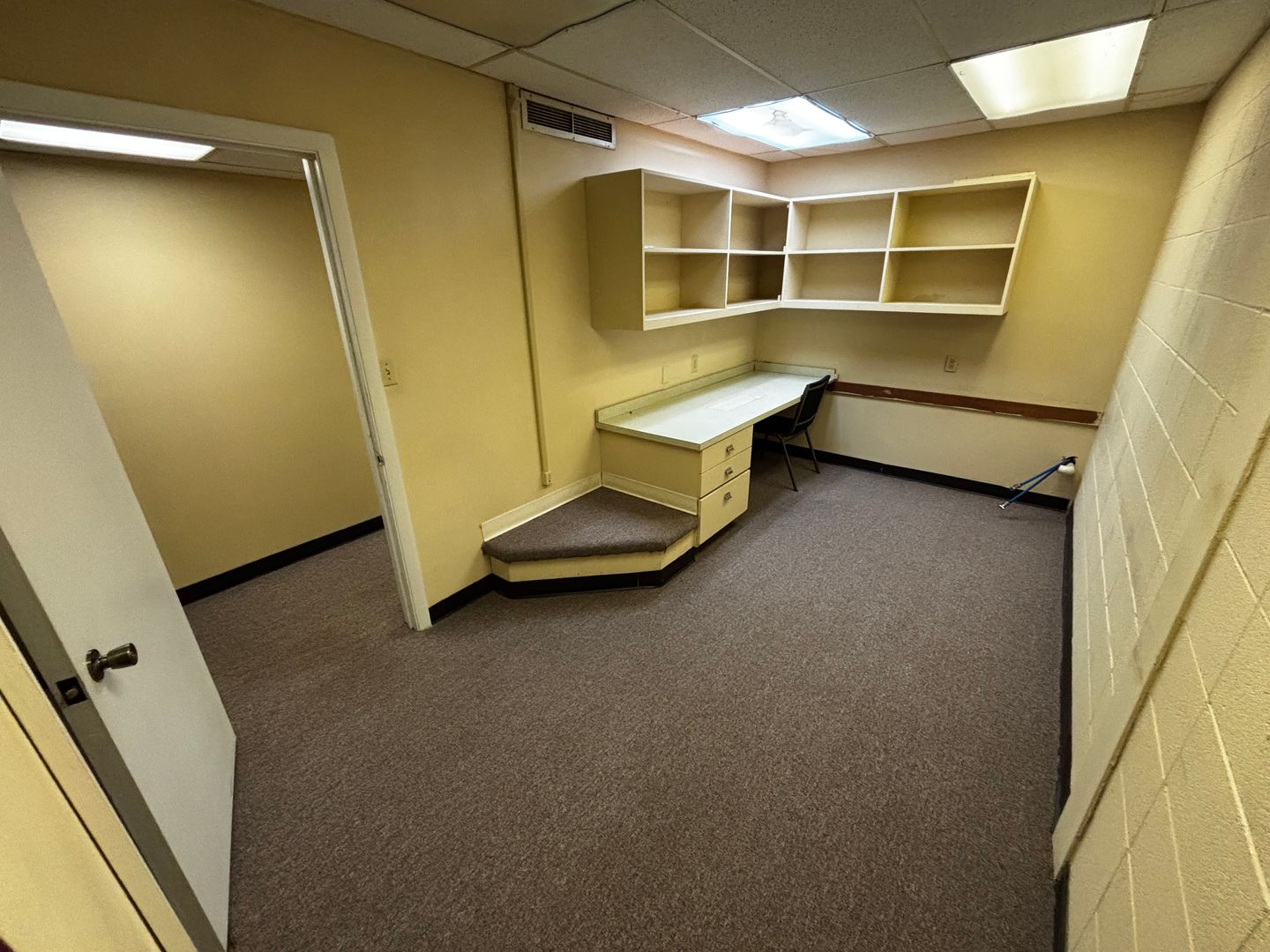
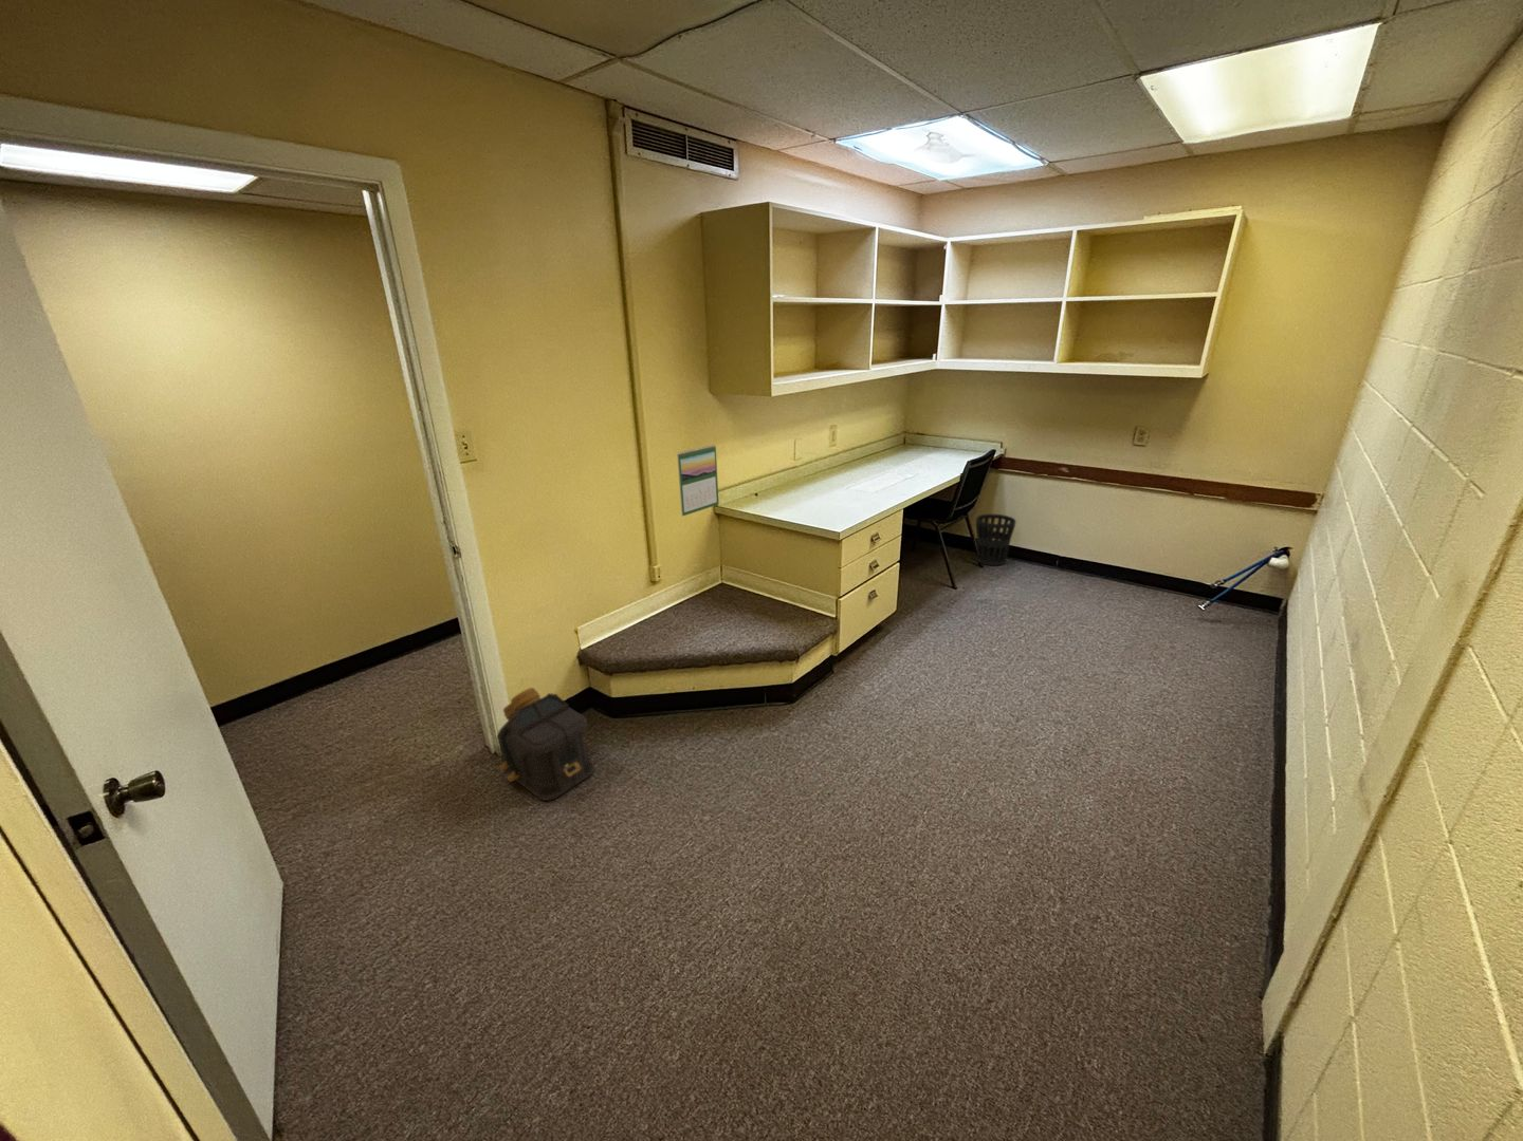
+ backpack (540, 732)
+ calendar (698, 478)
+ wastebasket (993, 539)
